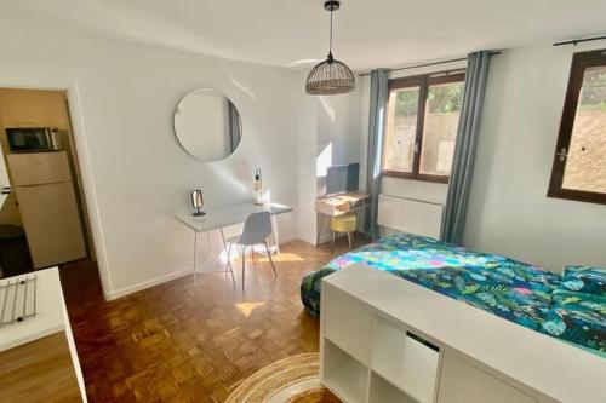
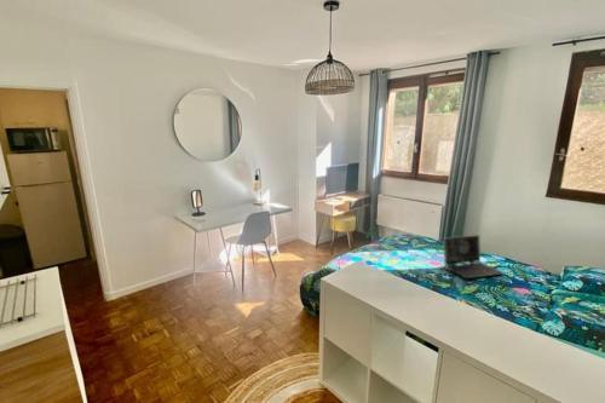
+ laptop computer (472, 255)
